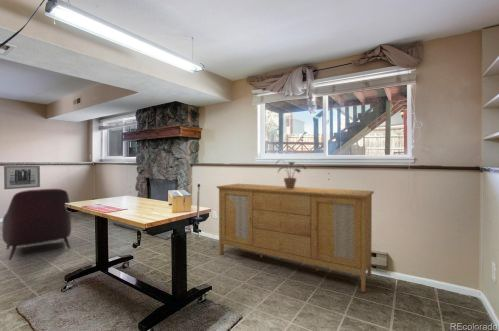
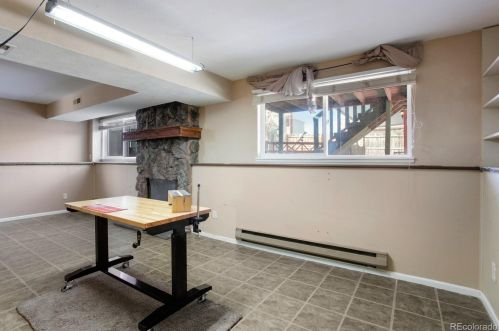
- armchair (40, 218)
- wall art (22, 177)
- potted plant (290, 174)
- sideboard (287, 226)
